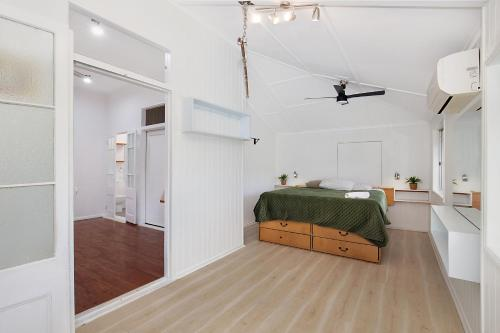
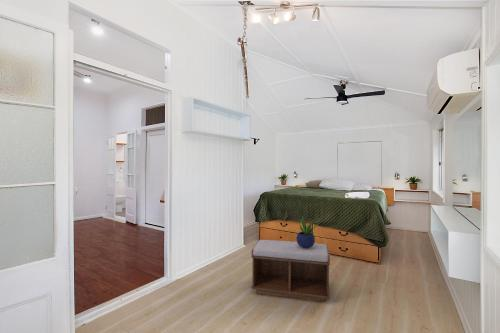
+ bench (290, 267)
+ potted plant (307, 231)
